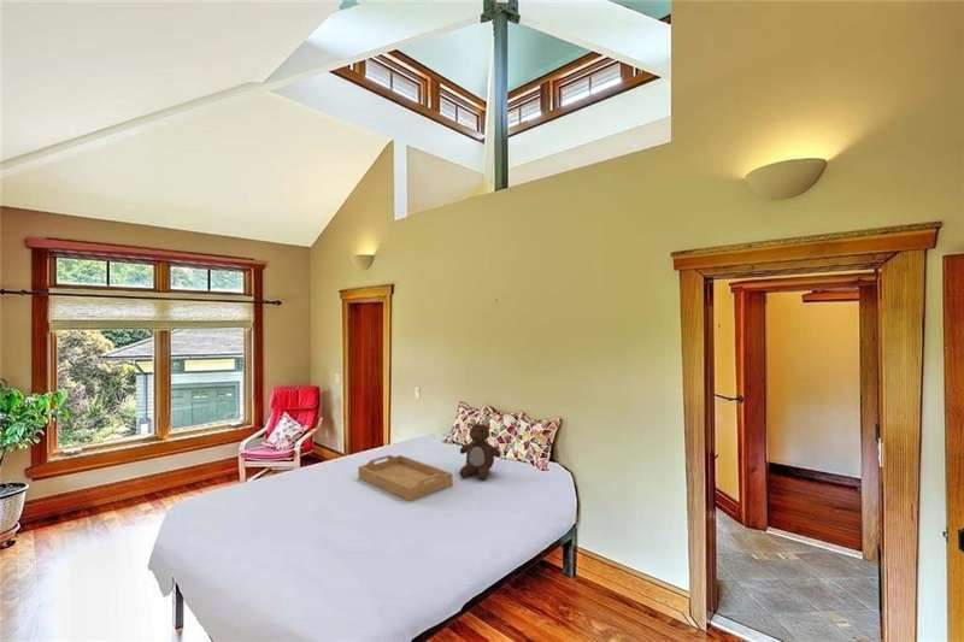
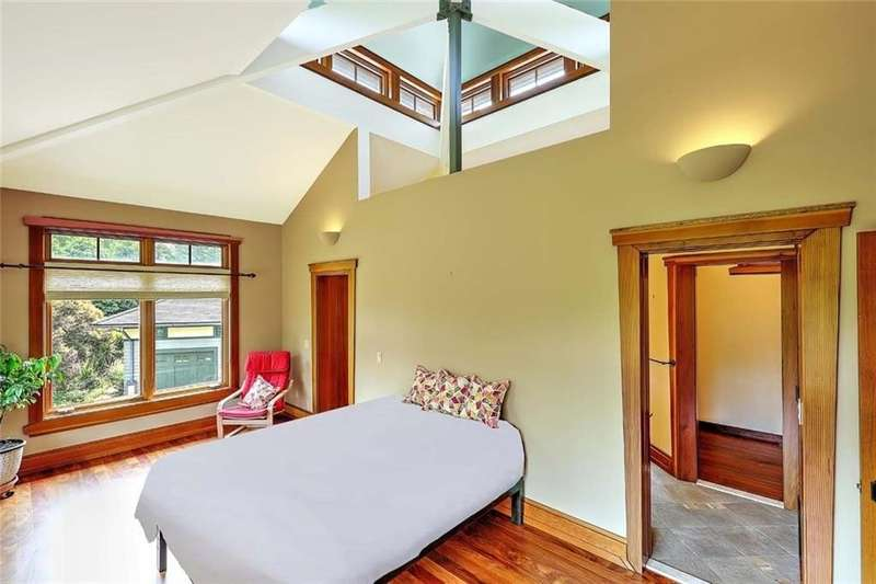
- serving tray (404, 473)
- teddy bear (477, 447)
